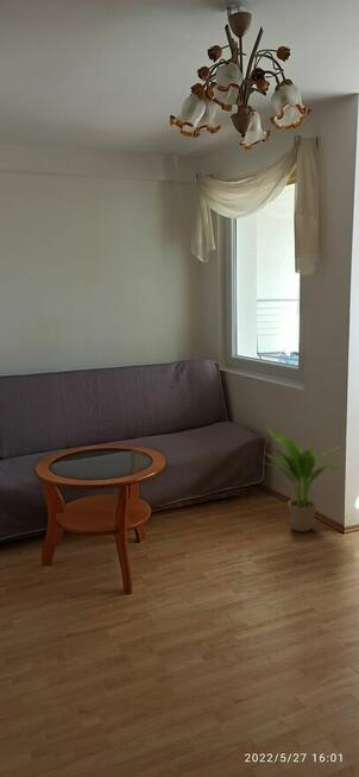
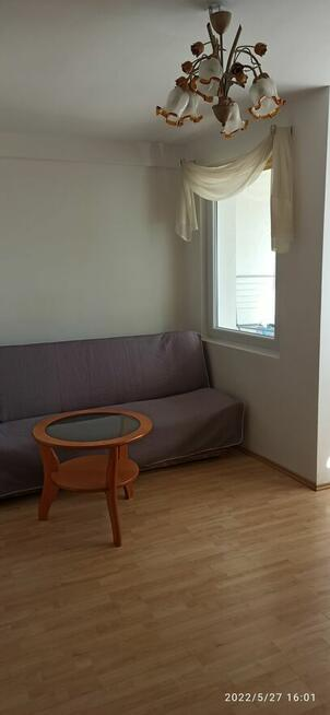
- potted plant (297, 480)
